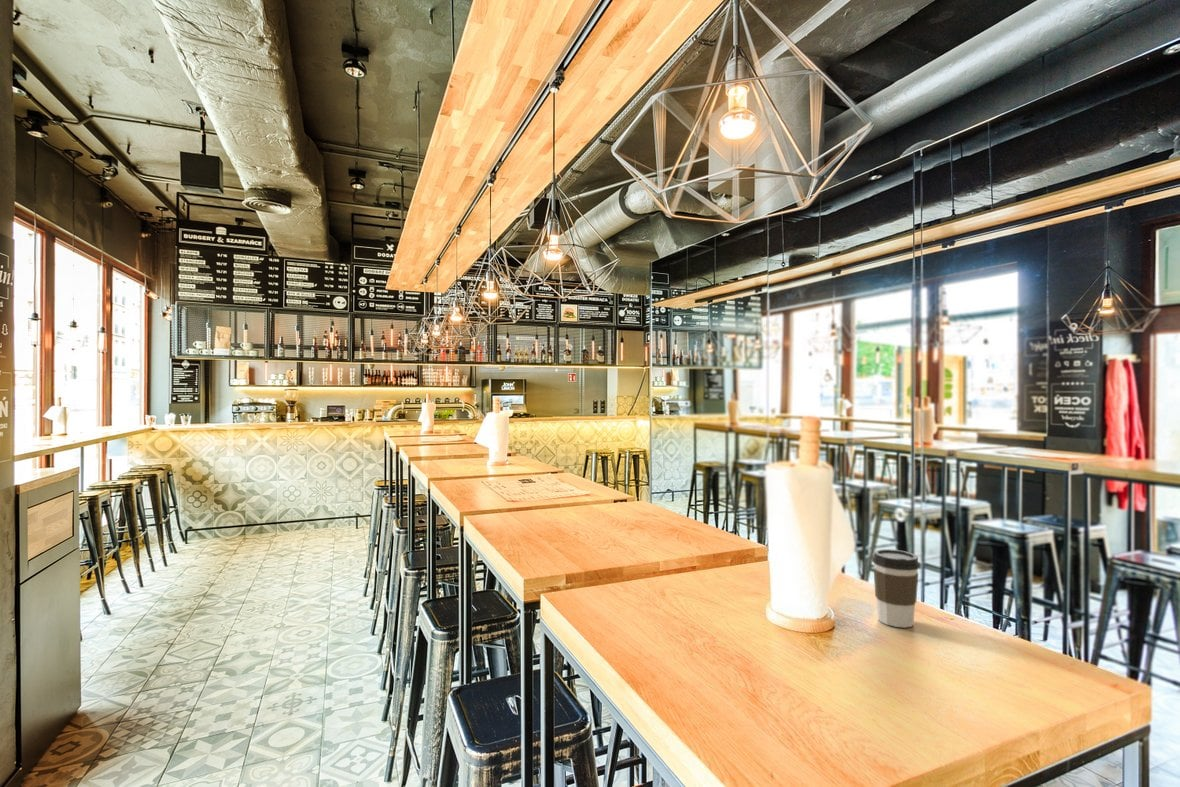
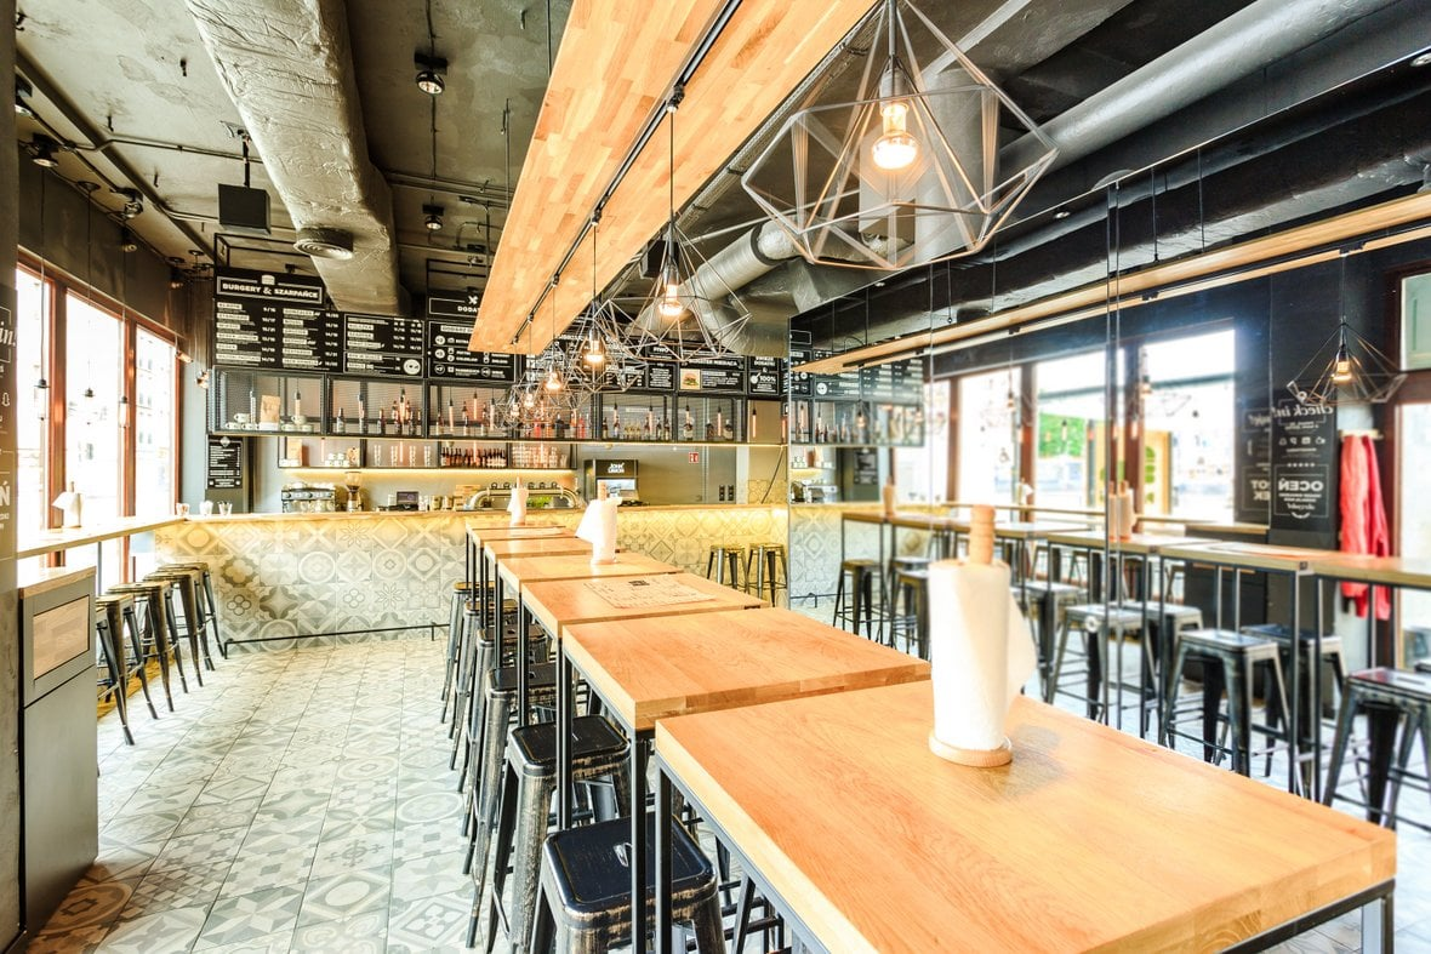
- coffee cup (895, 587)
